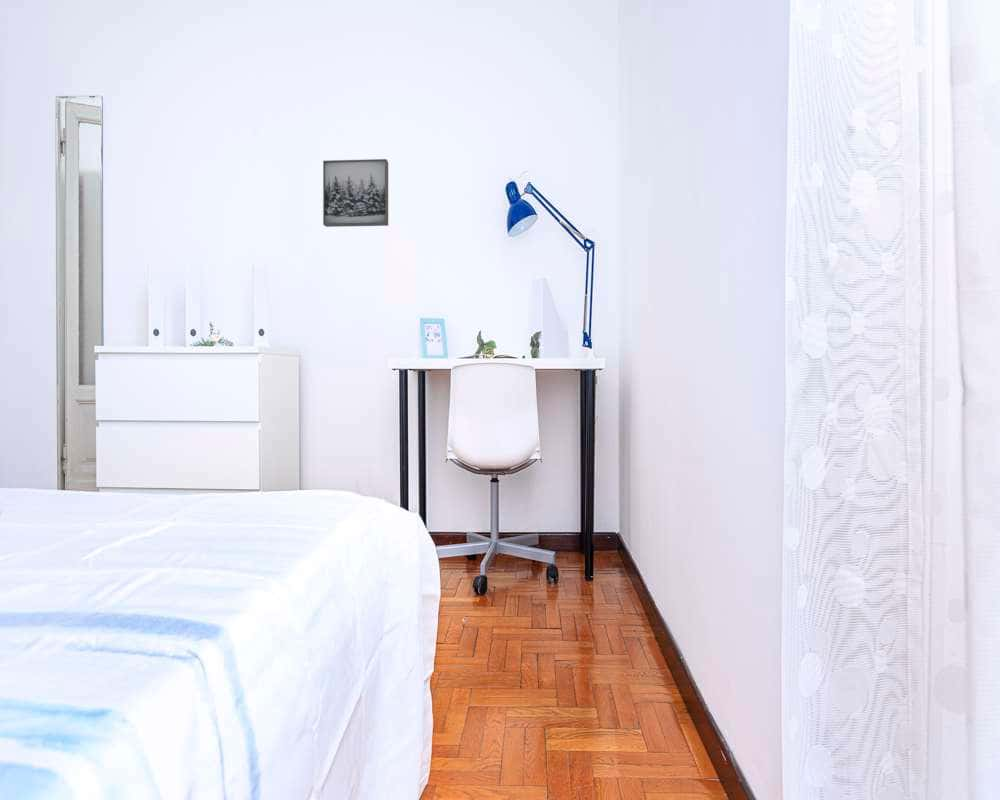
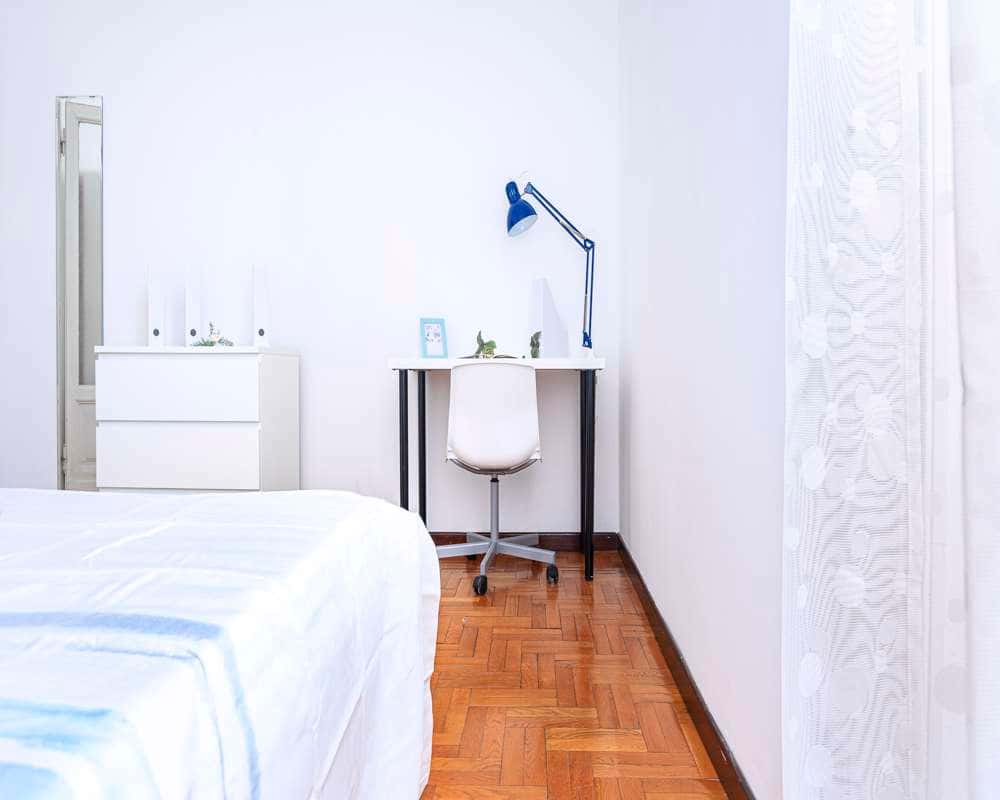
- wall art (355, 193)
